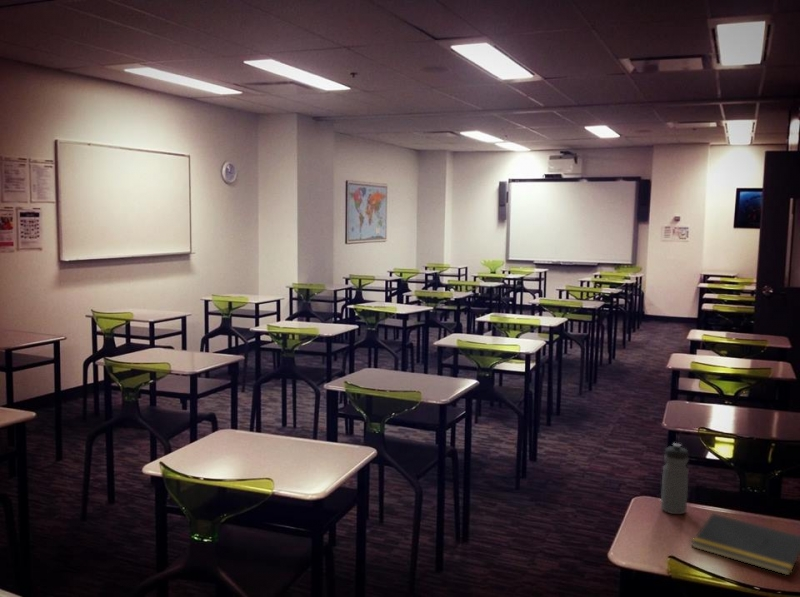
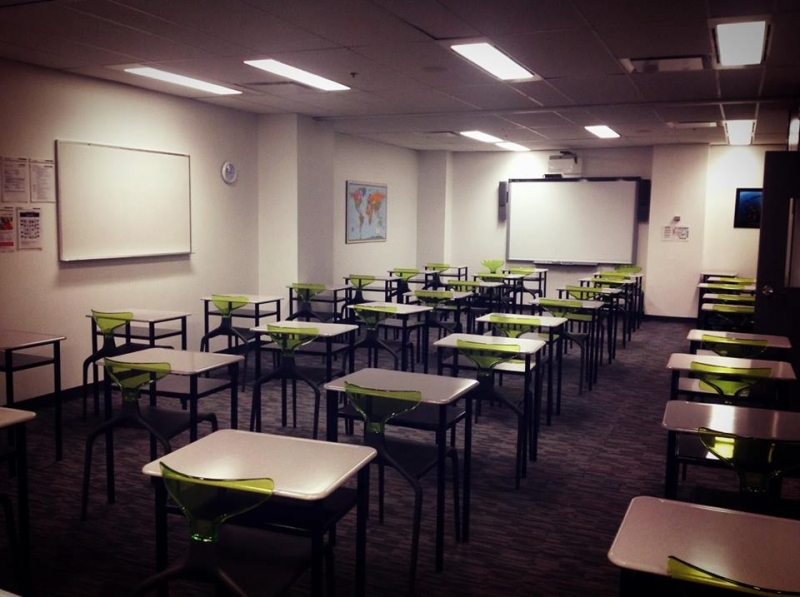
- water bottle (675, 477)
- notepad (748, 542)
